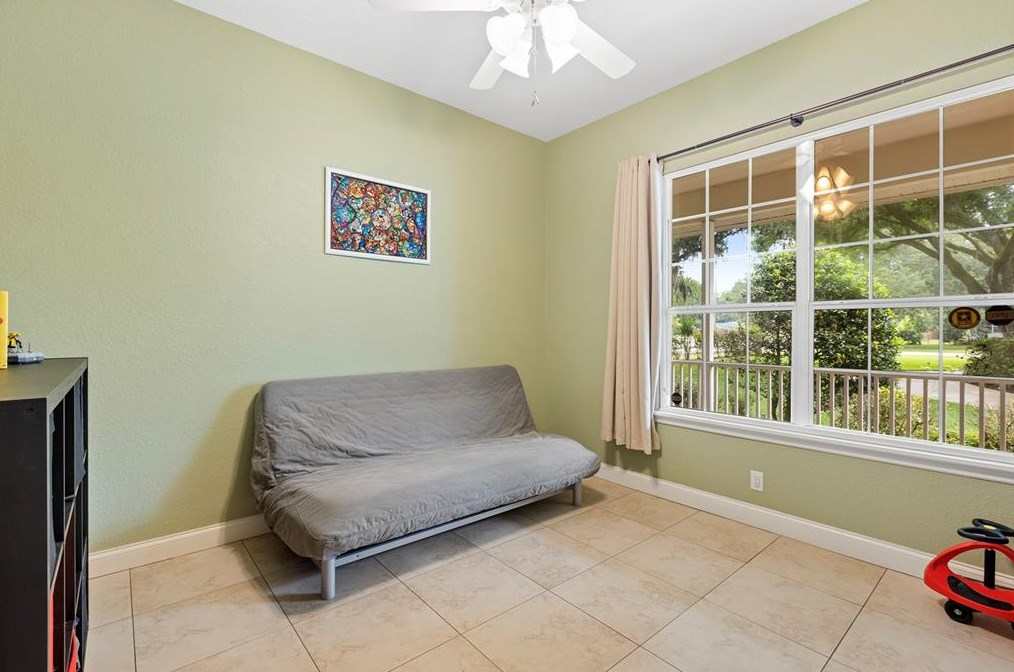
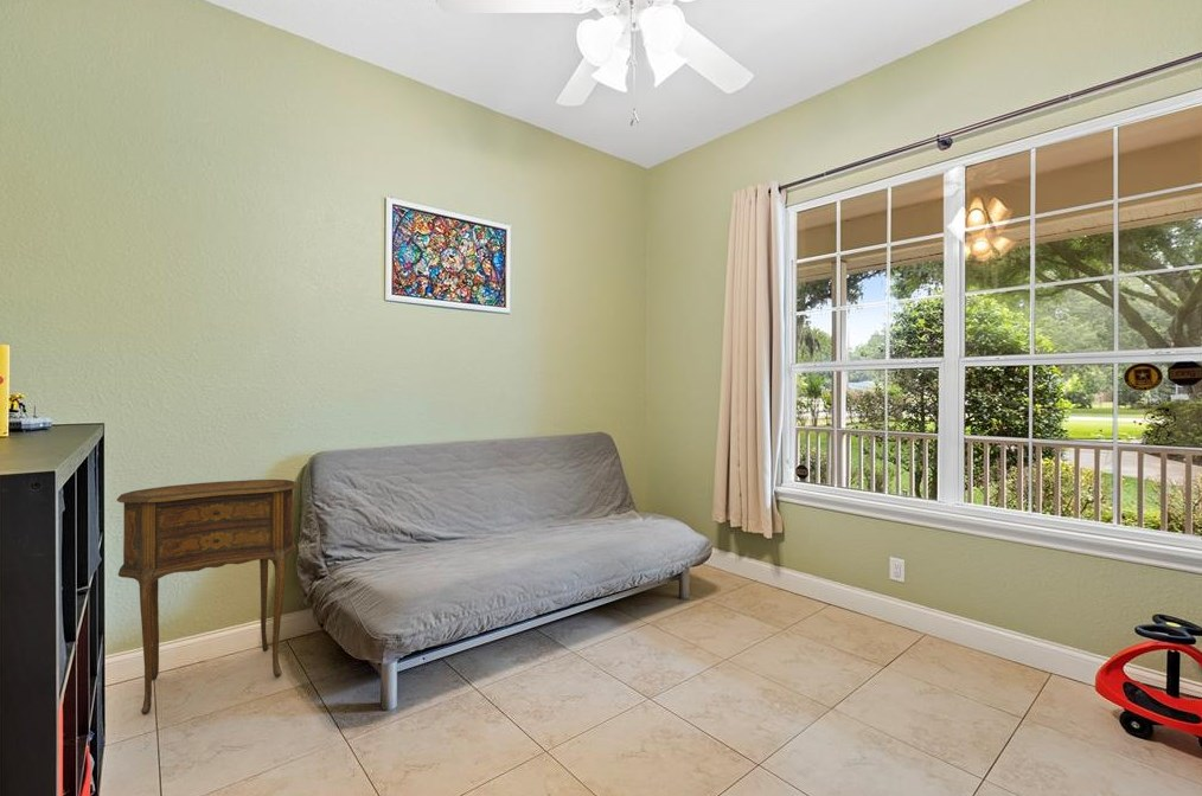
+ side table (213, 566)
